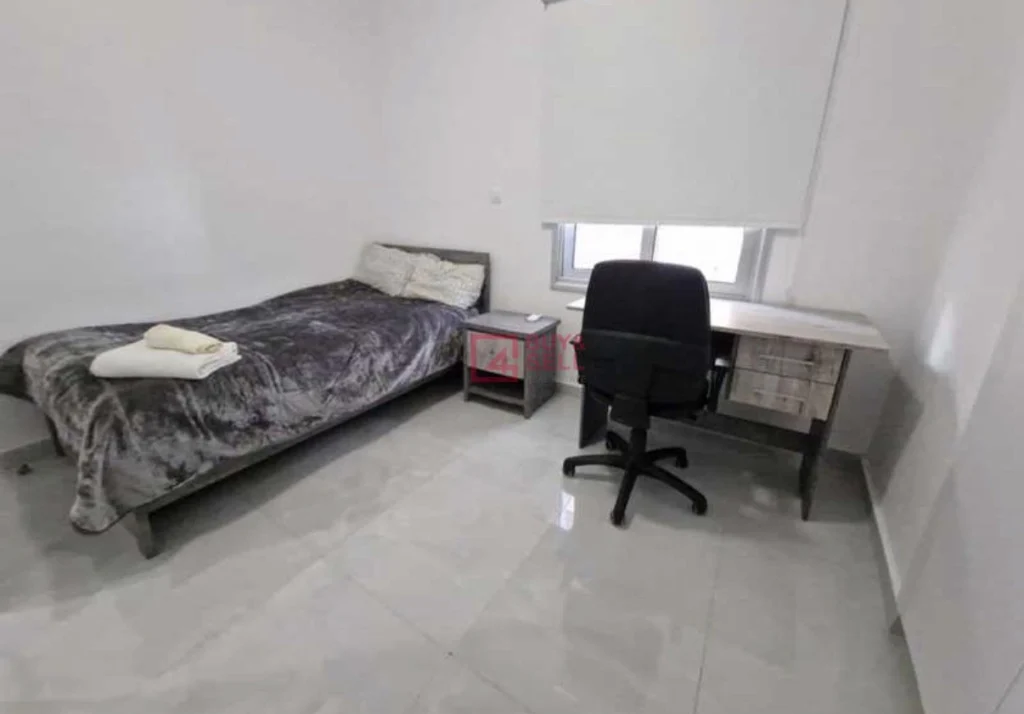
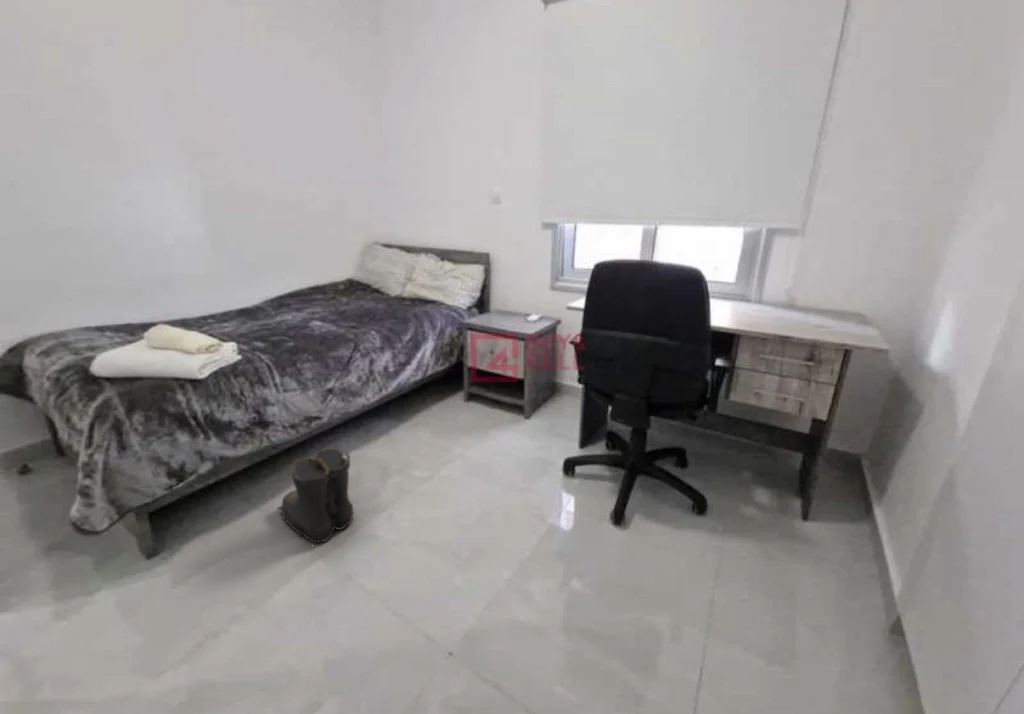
+ boots (316, 484)
